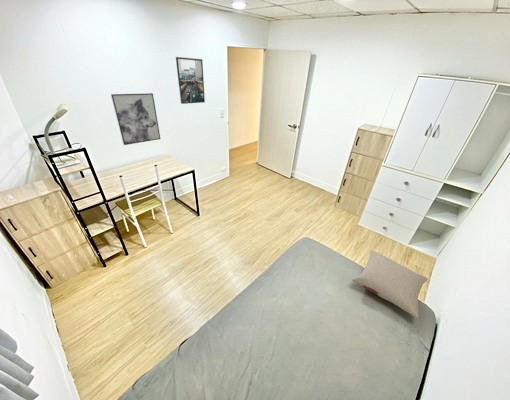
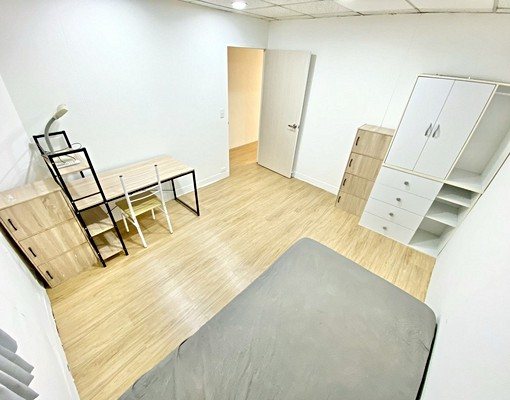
- wall art (138, 119)
- pillow (390, 279)
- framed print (191, 81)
